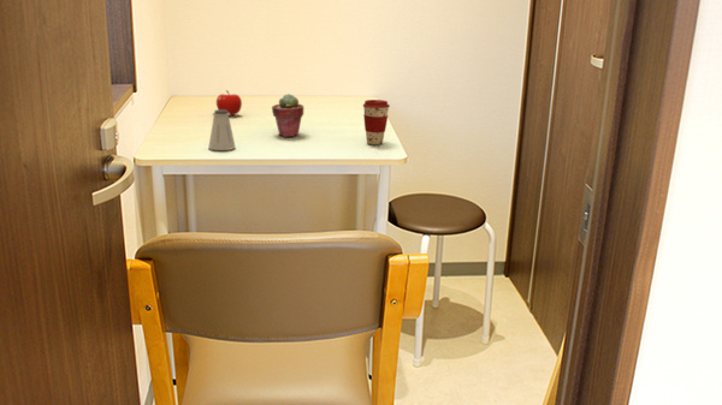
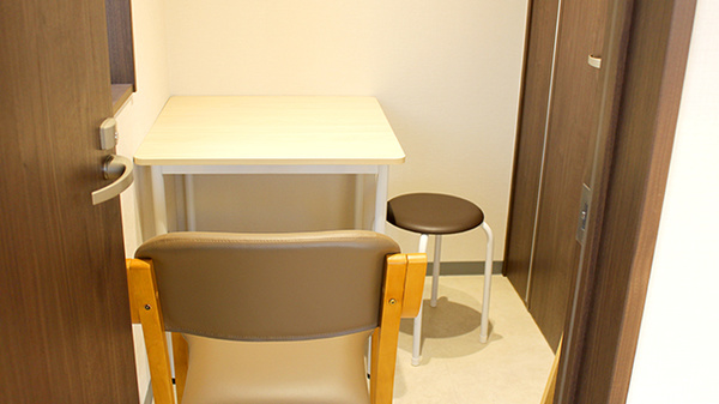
- saltshaker (221, 129)
- apple (229, 102)
- potted succulent (288, 114)
- coffee cup (375, 121)
